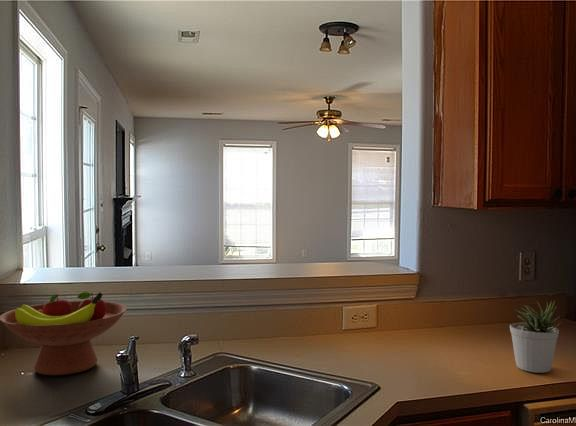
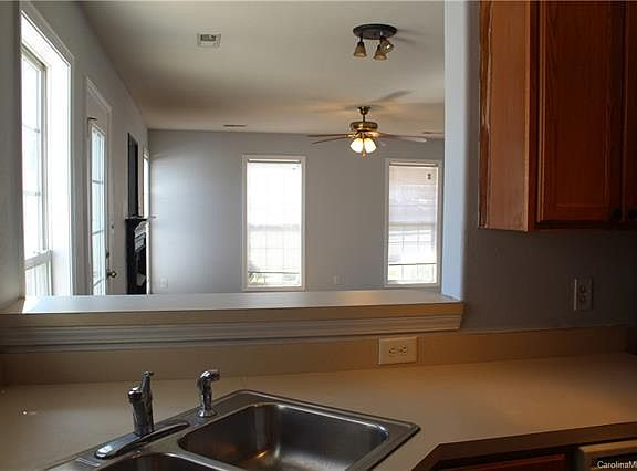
- fruit bowl (66, 328)
- potted plant (534, 333)
